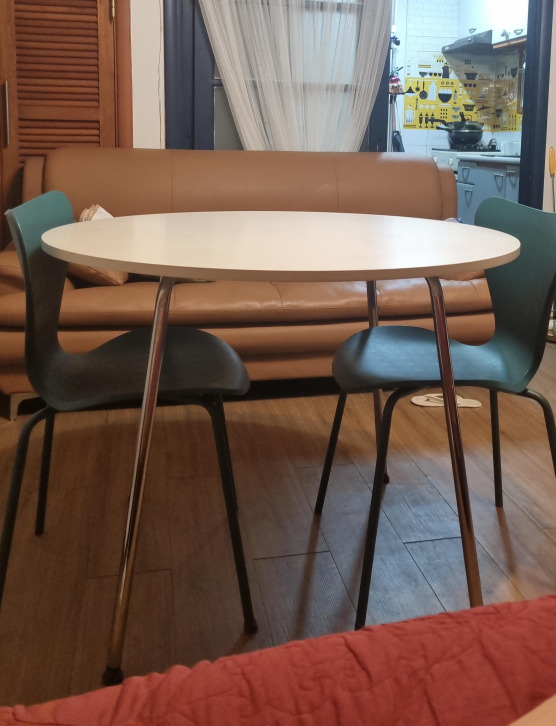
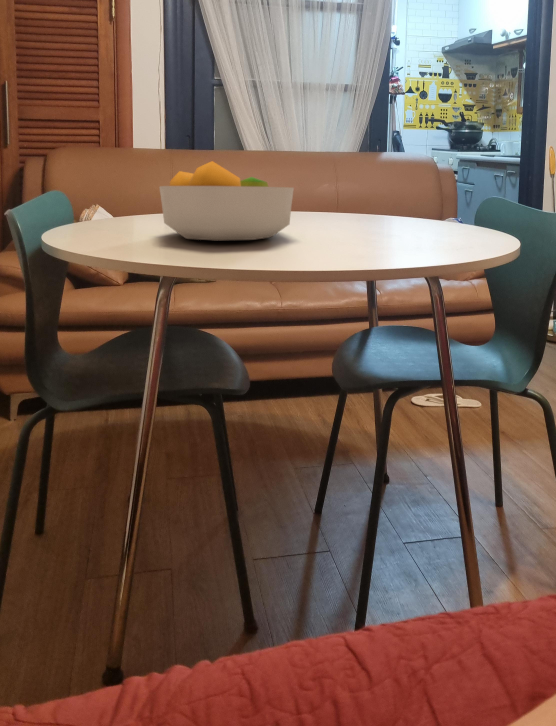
+ fruit bowl (226, 200)
